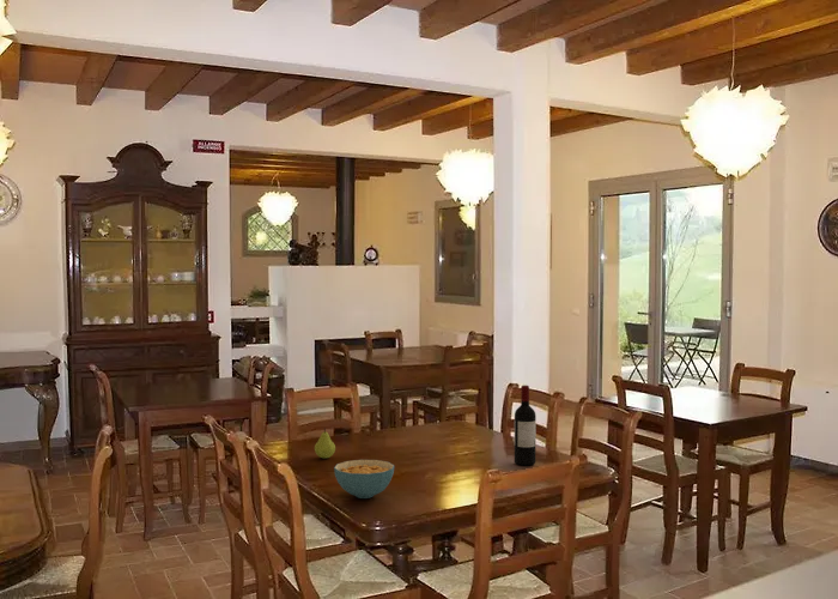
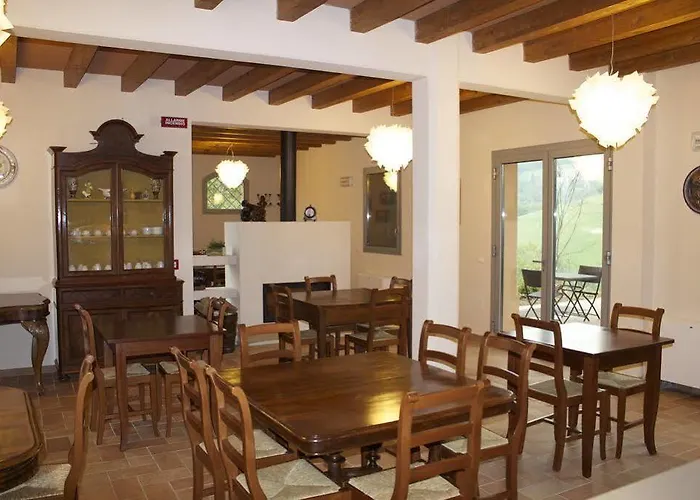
- cereal bowl (364, 480)
- fruit (324, 442)
- wine bottle (524, 424)
